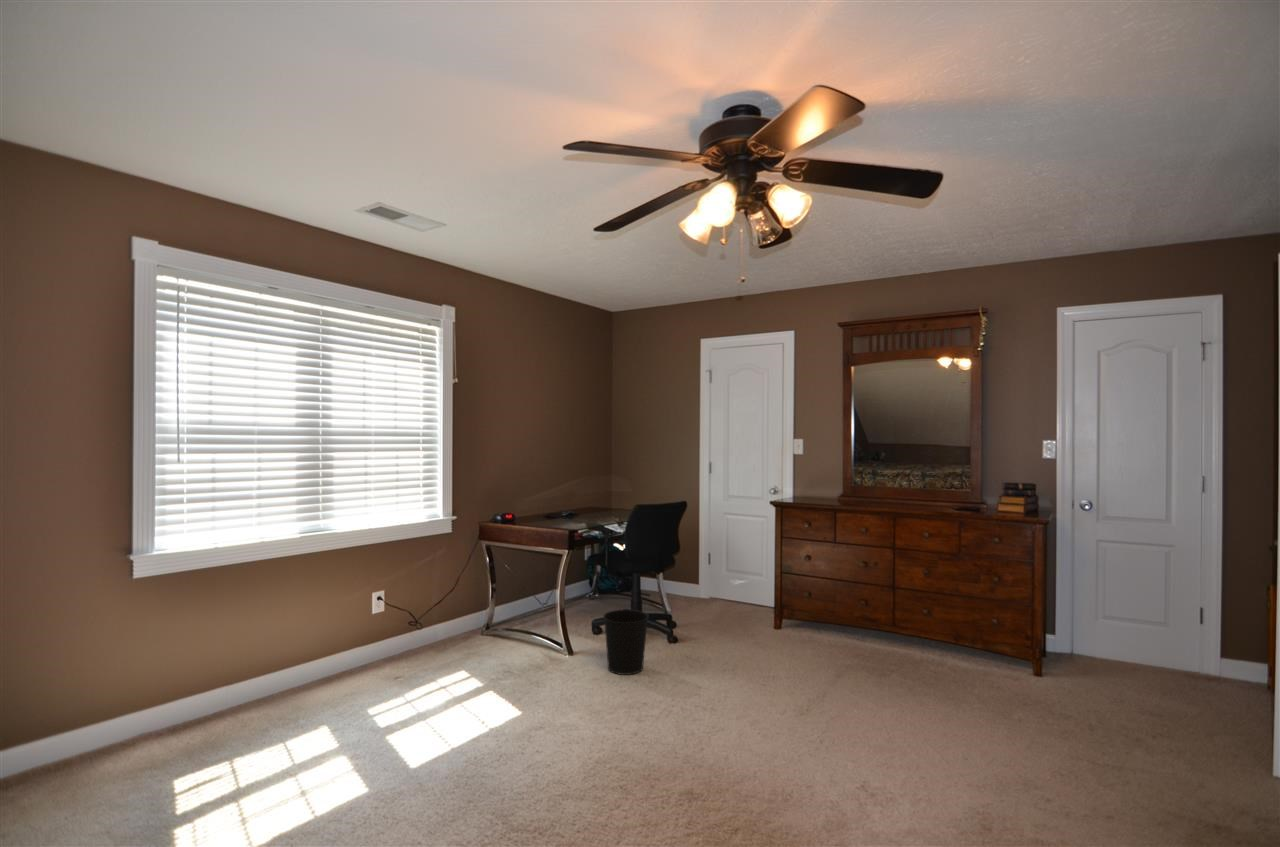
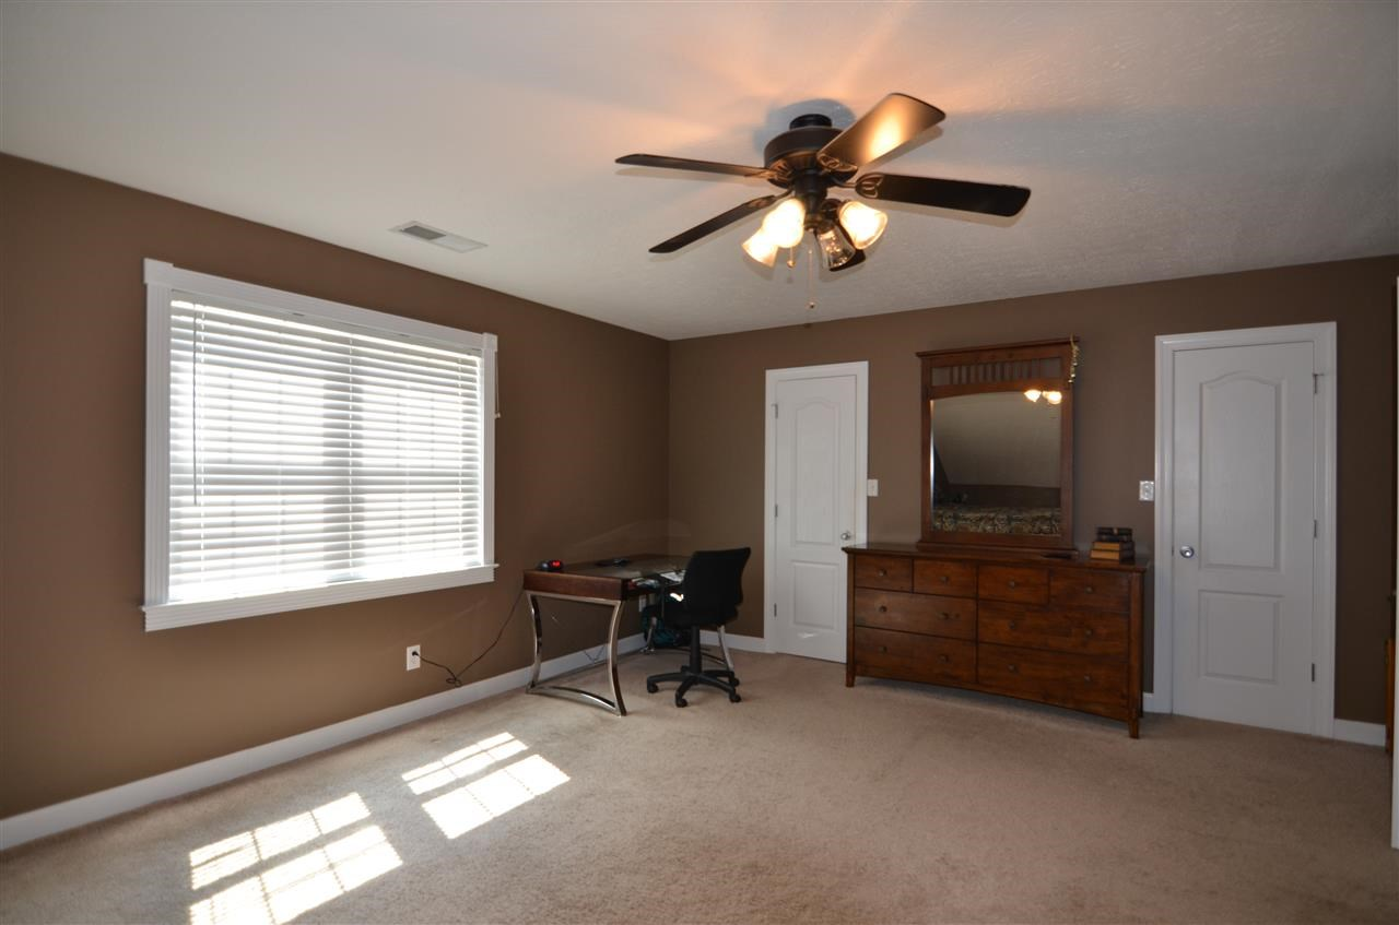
- wastebasket (625, 642)
